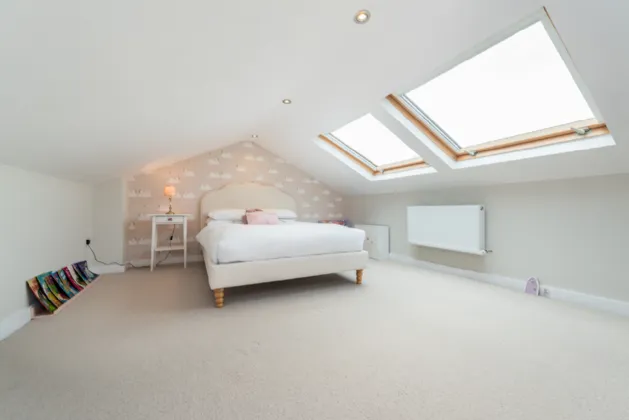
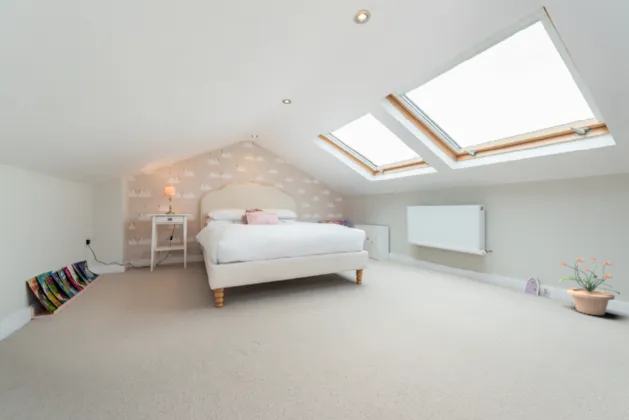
+ potted plant (589, 284)
